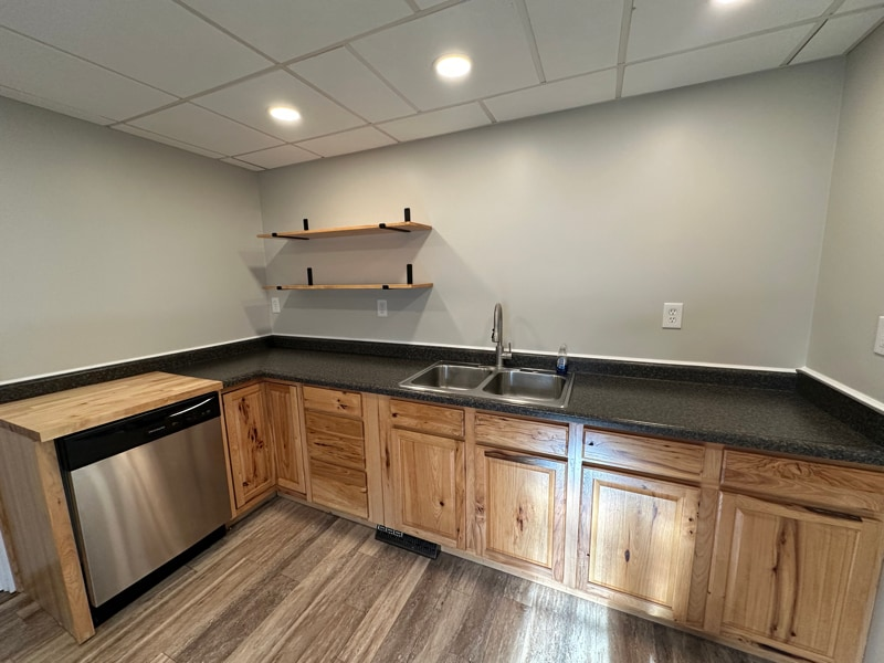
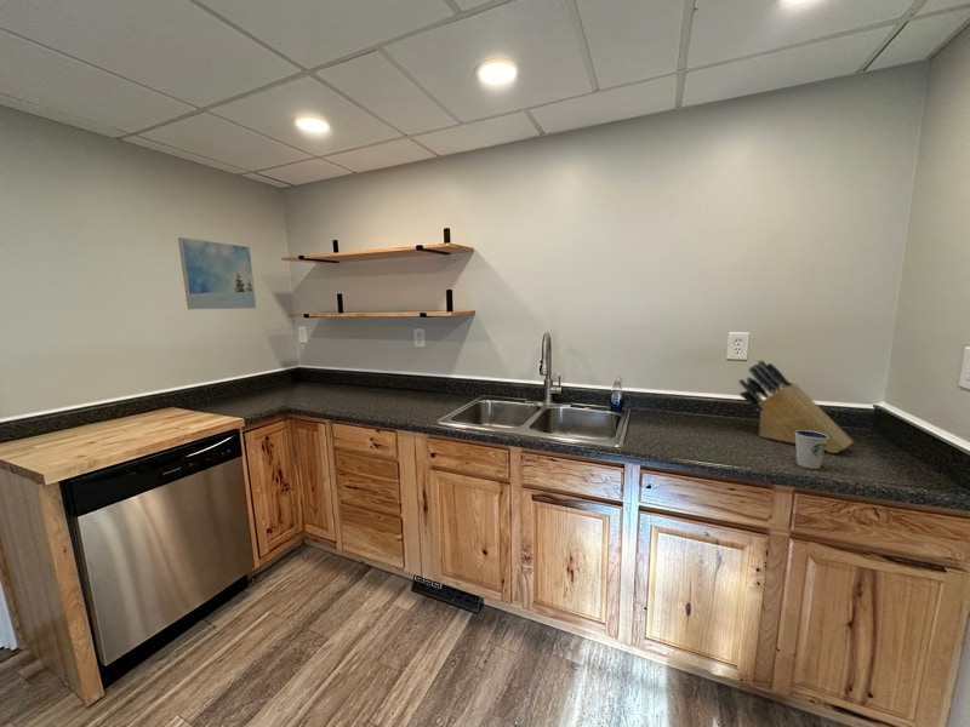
+ knife block (792, 401)
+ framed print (219, 275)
+ dixie cup (809, 450)
